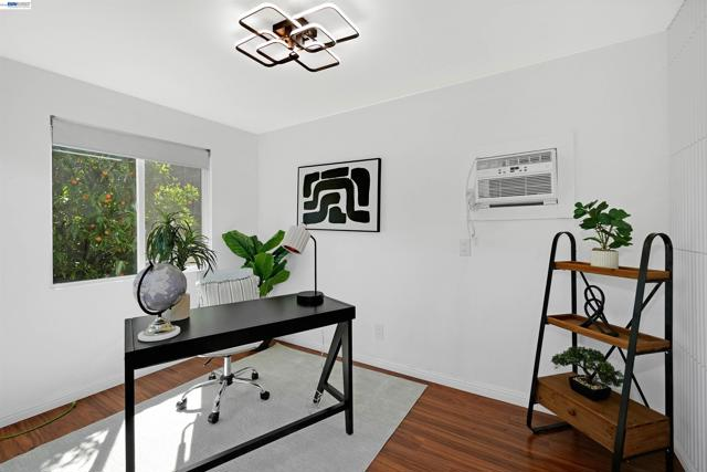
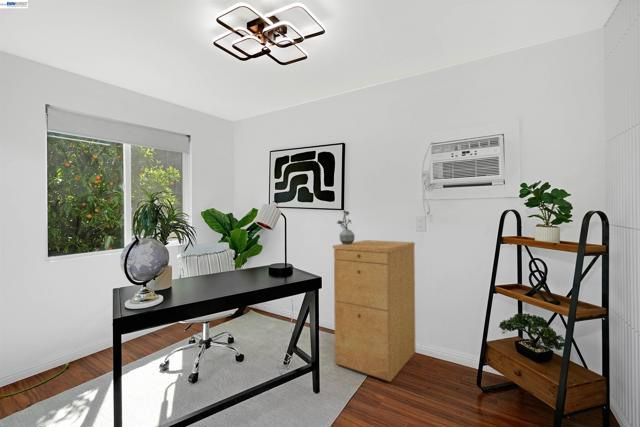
+ filing cabinet (376, 301)
+ potted plant (345, 227)
